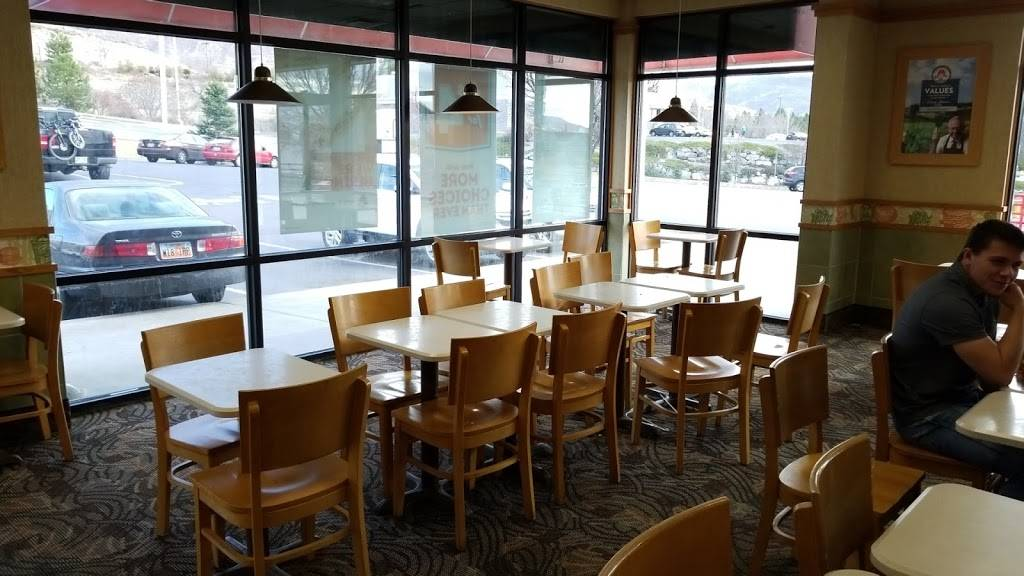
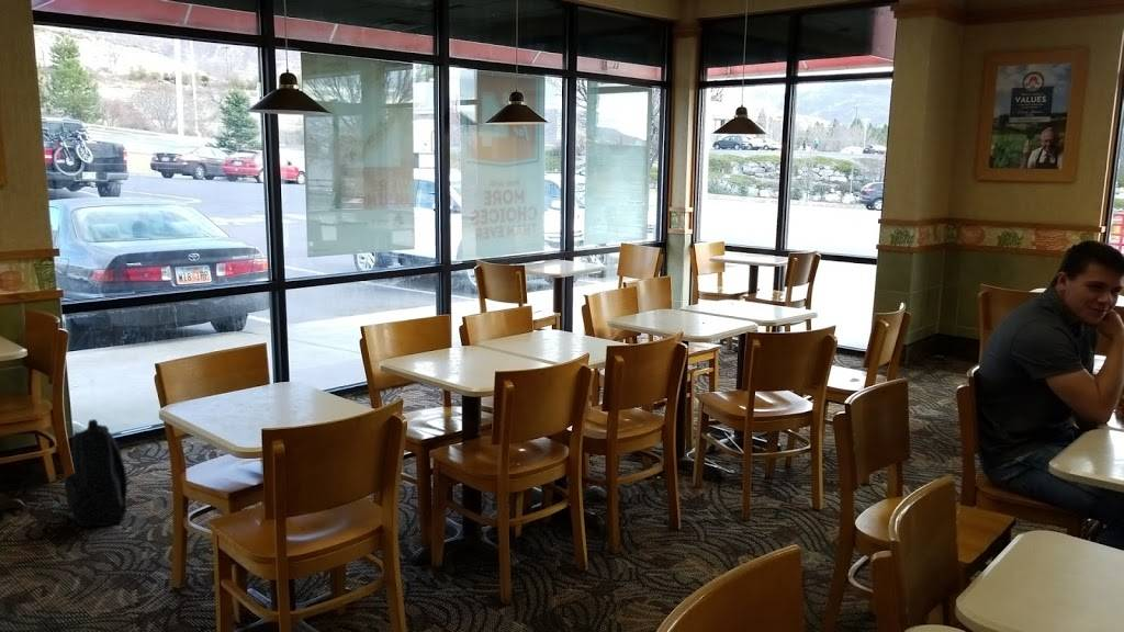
+ backpack (95, 469)
